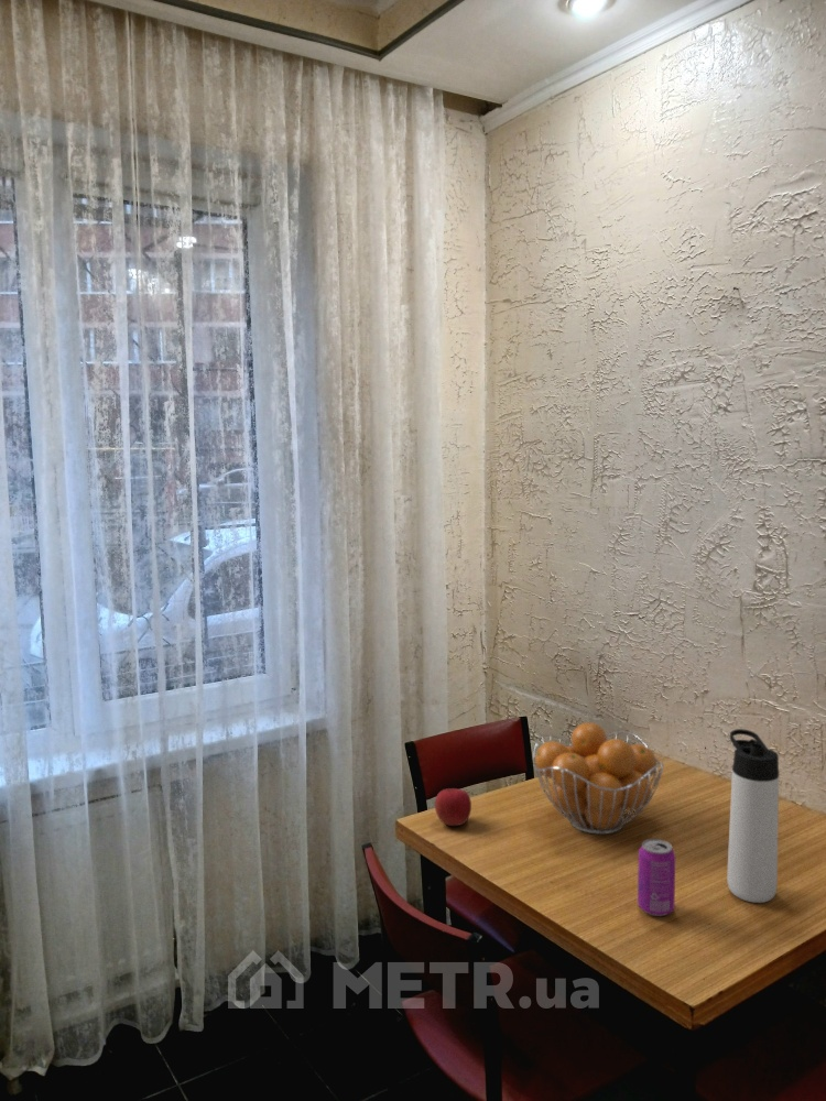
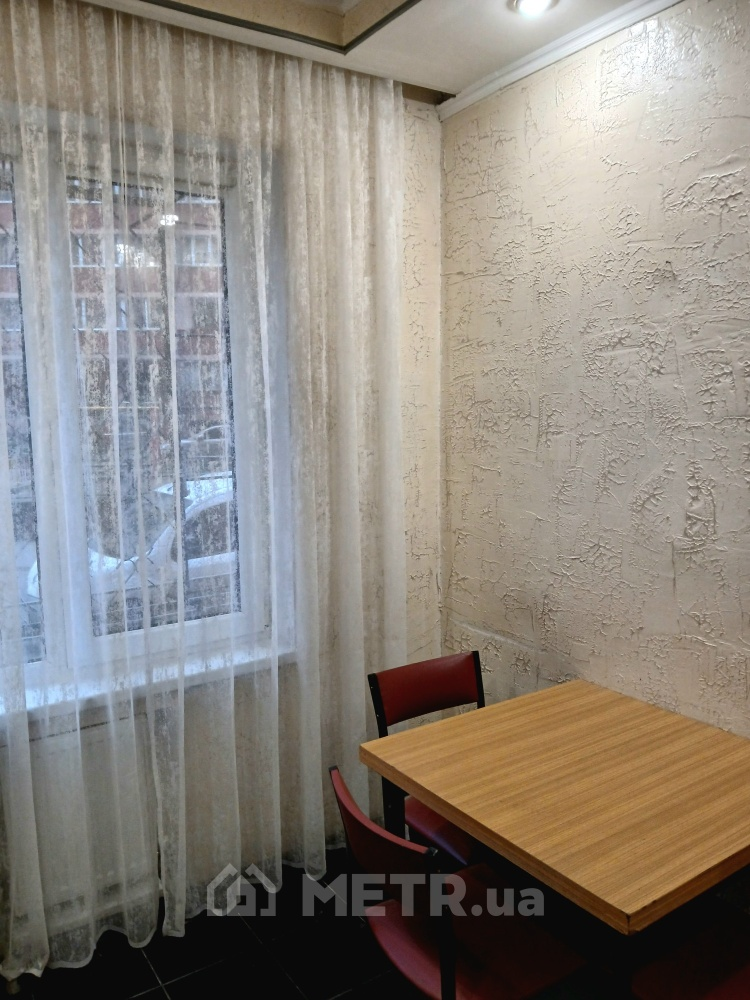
- fruit basket (596, 776)
- thermos bottle (749, 814)
- beverage can (656, 876)
- apple (453, 805)
